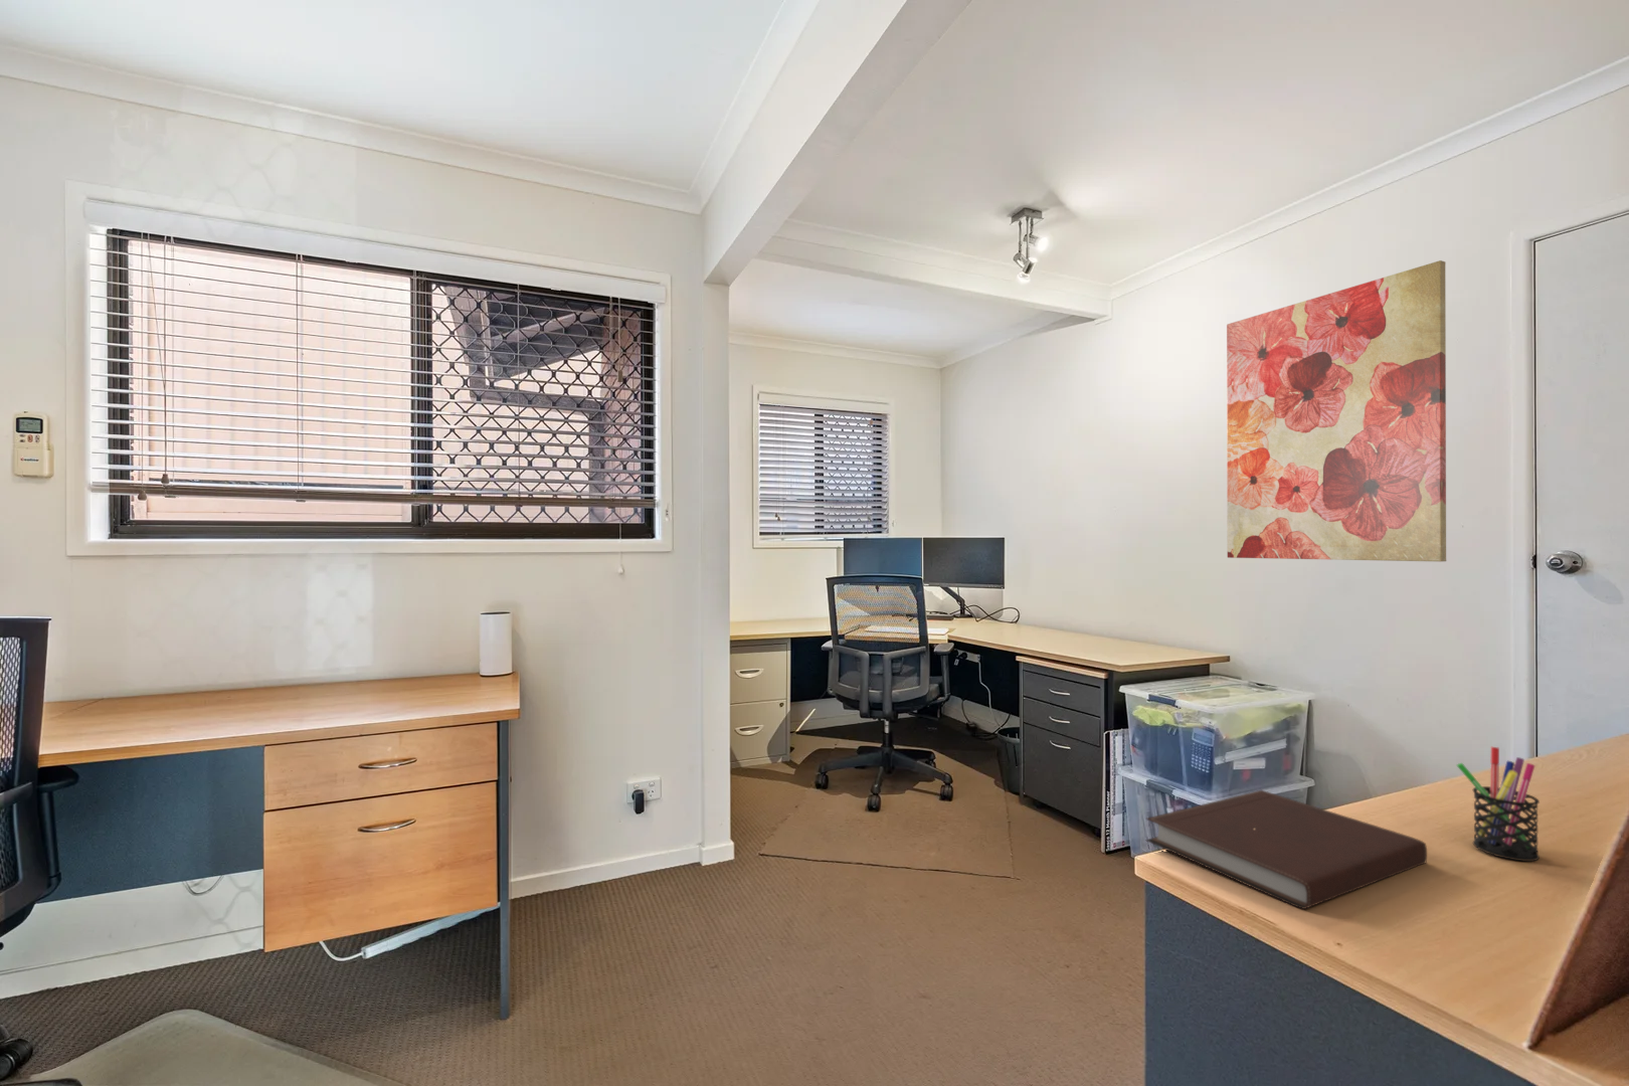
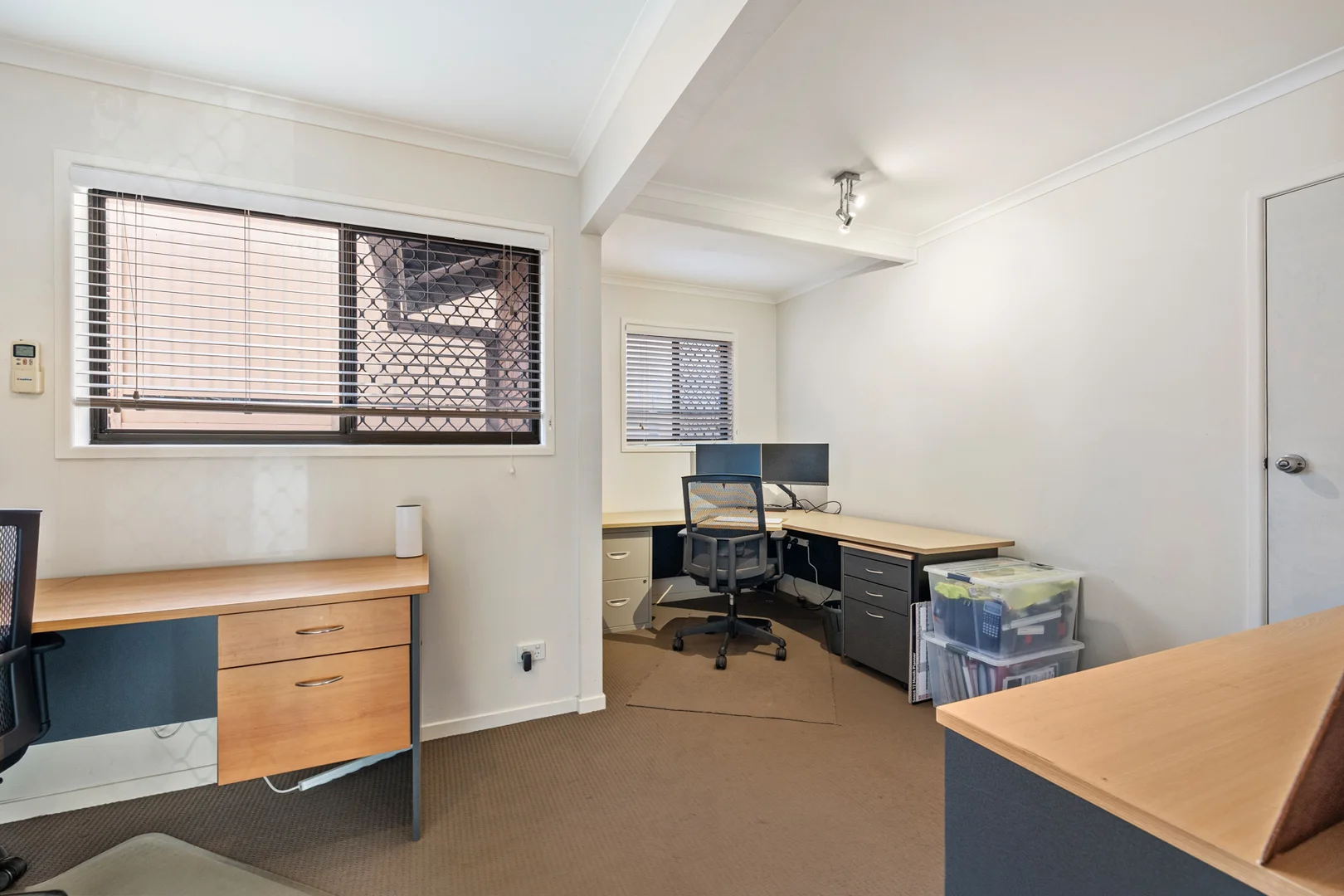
- notebook (1280, 841)
- pen holder (1496, 800)
- wall art (1322, 428)
